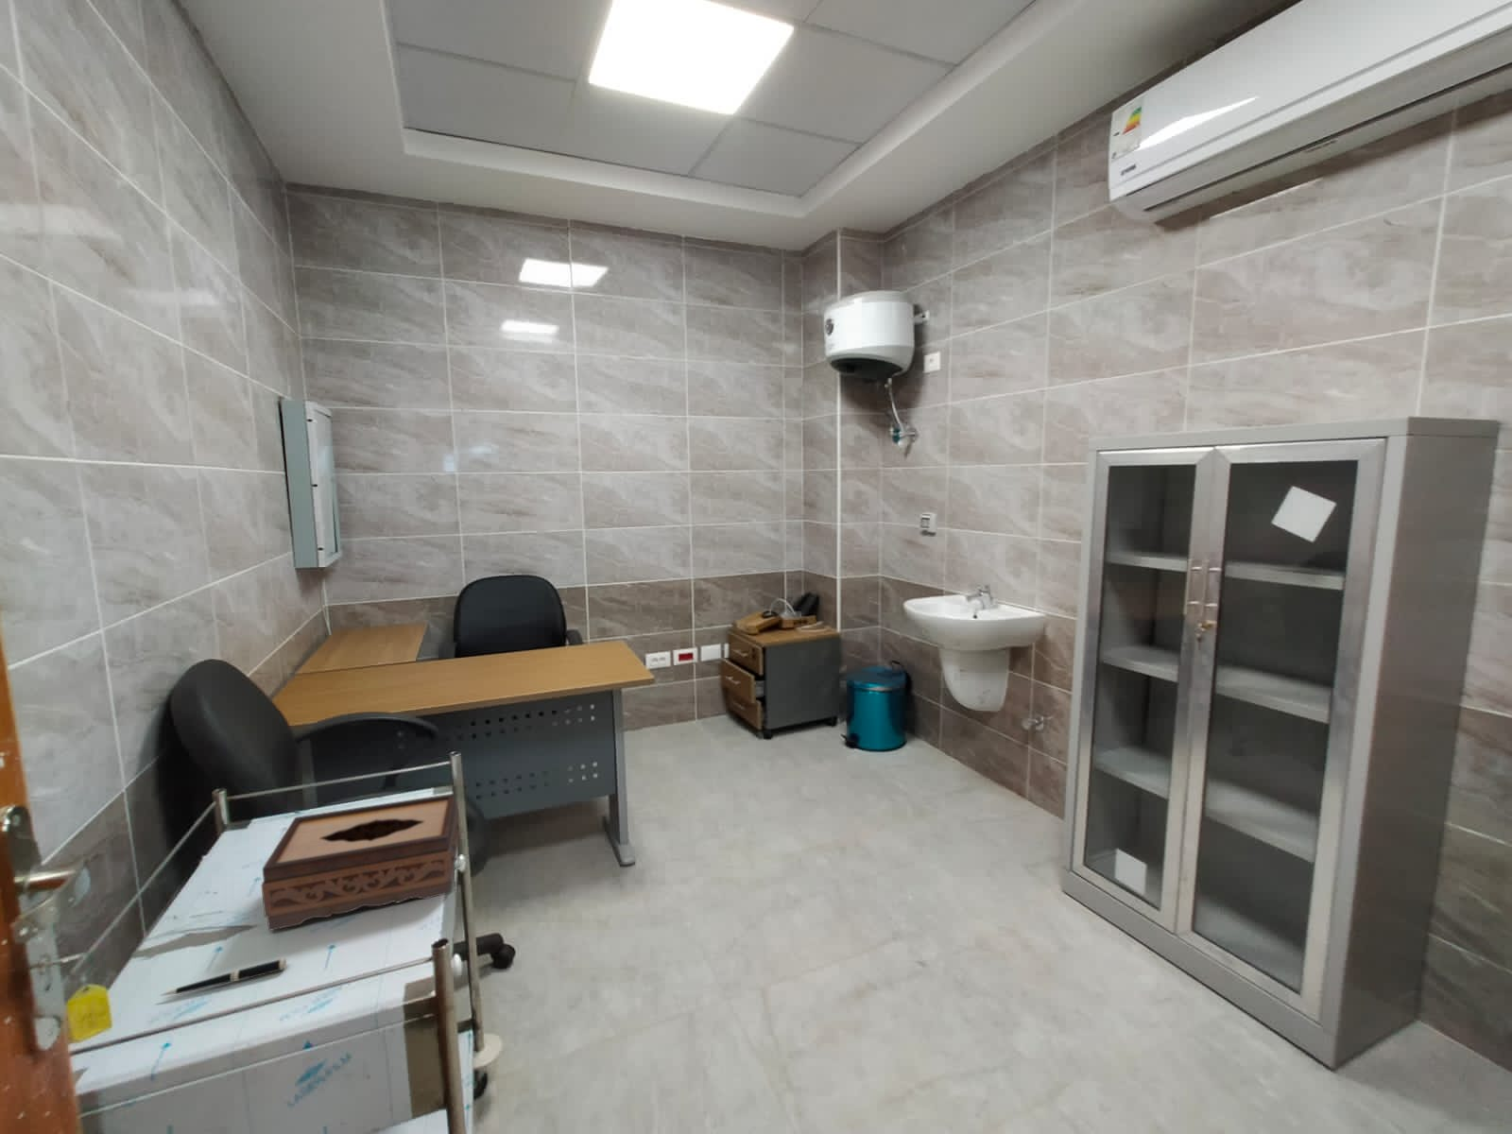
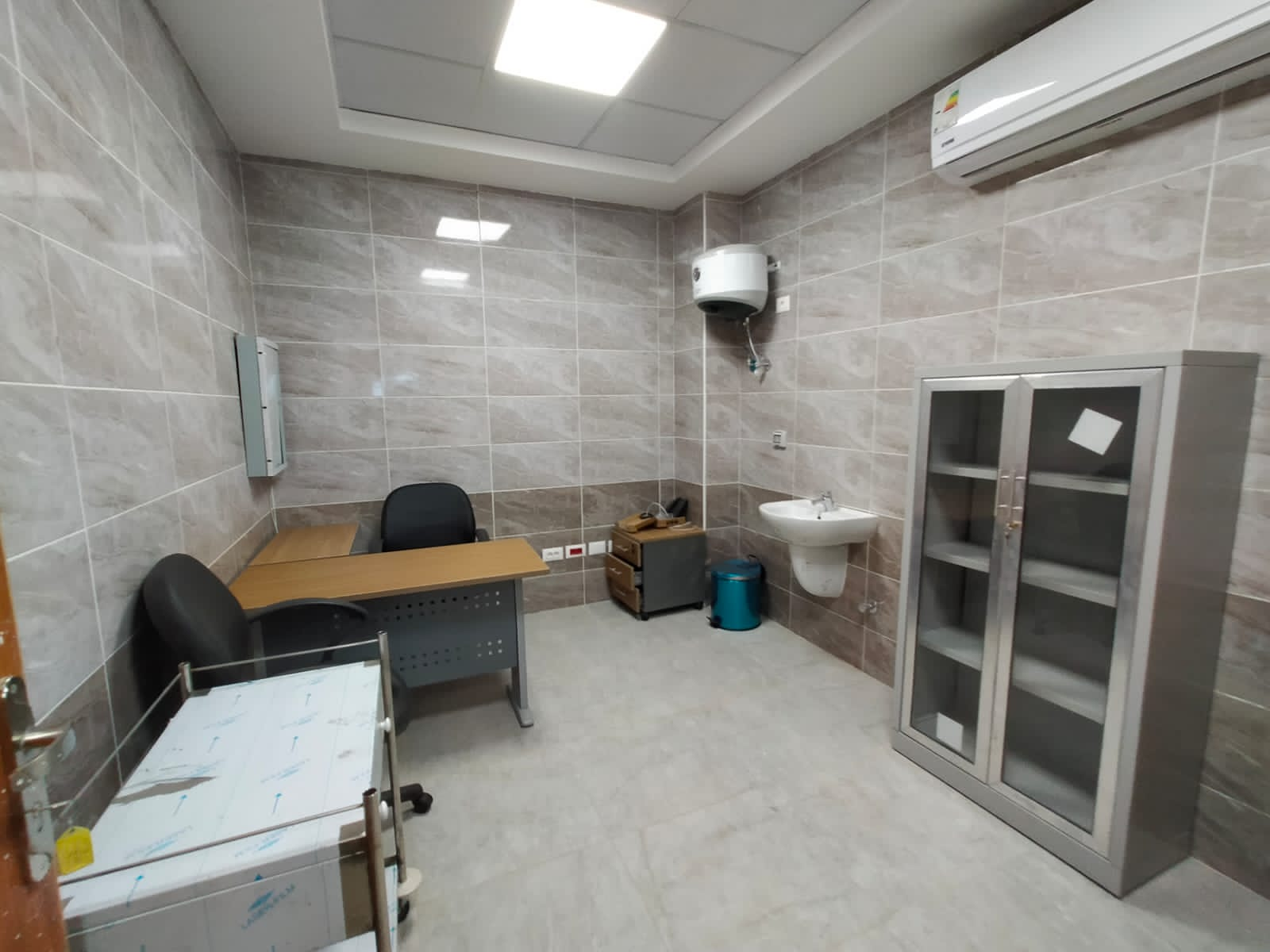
- tissue box (371, 854)
- pen (223, 977)
